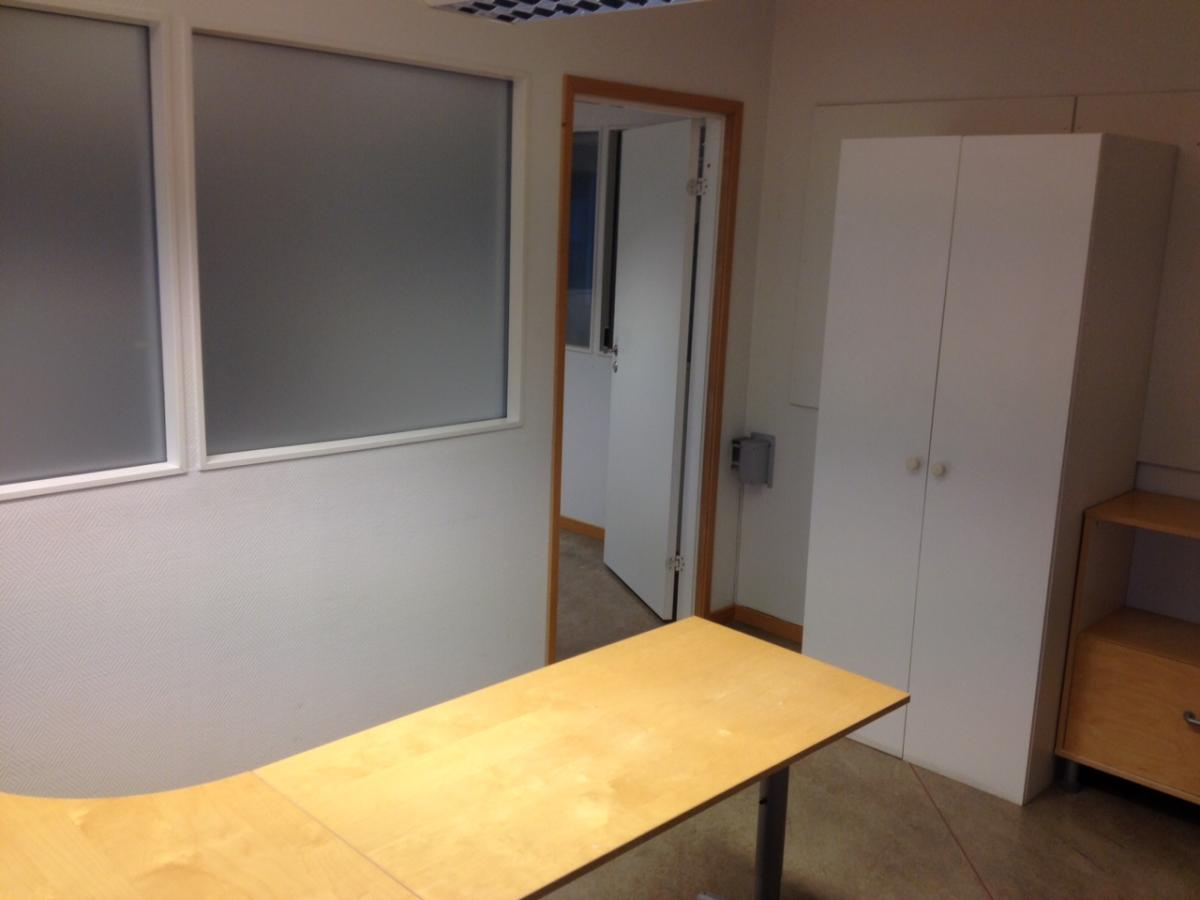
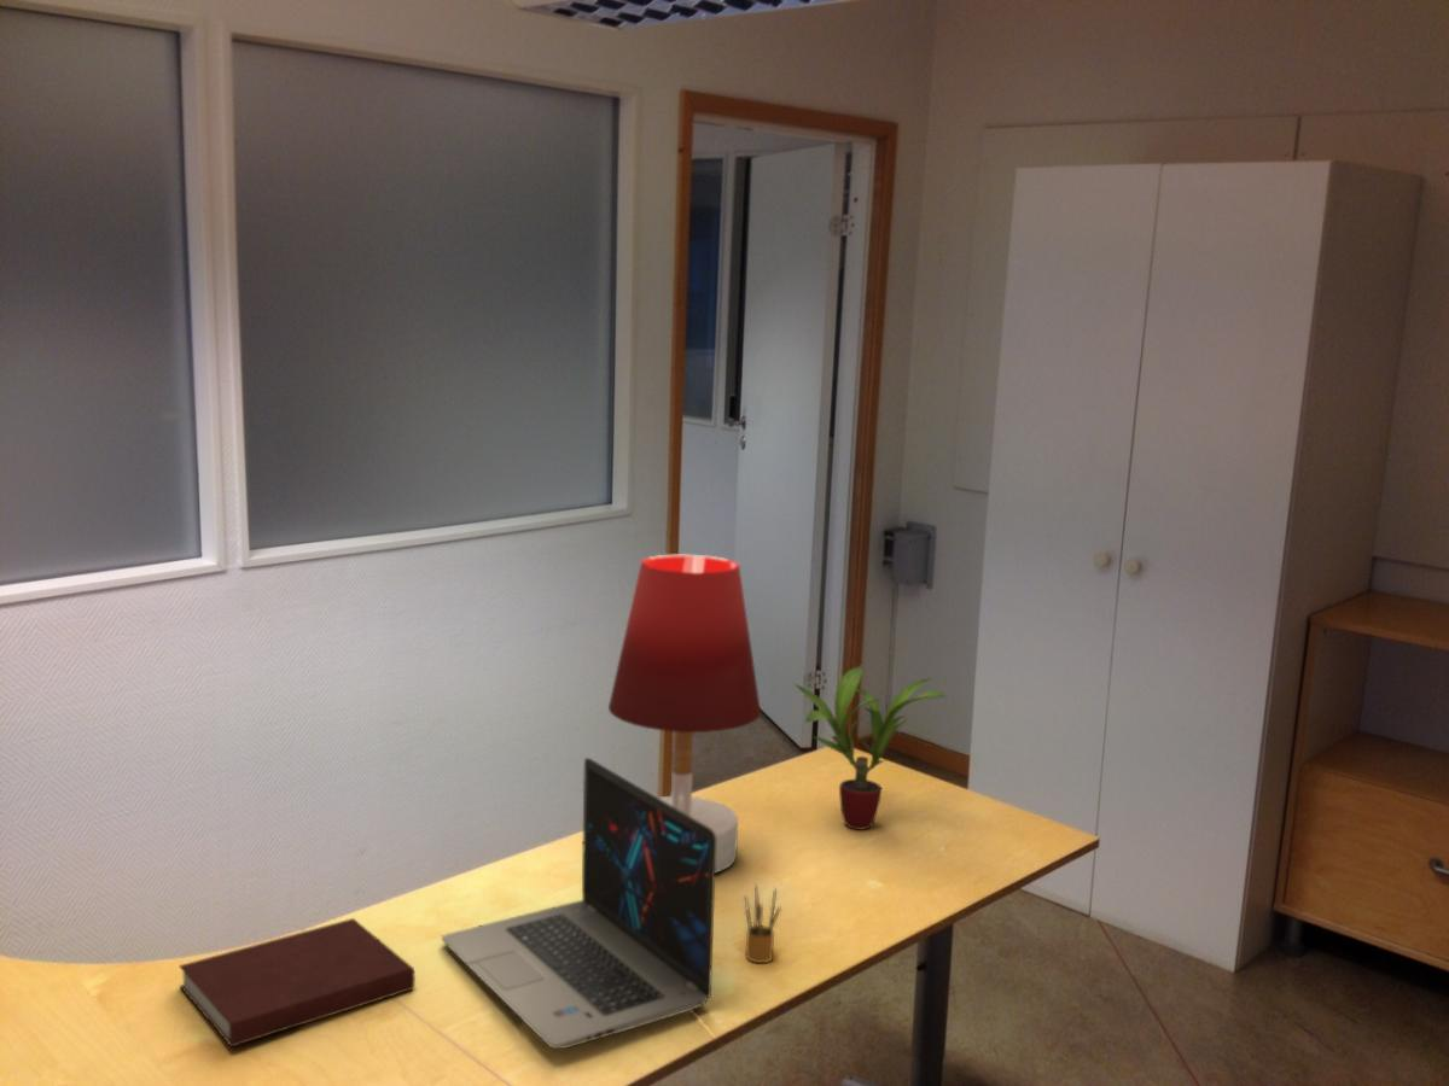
+ potted plant (872, 755)
+ pencil box (762, 926)
+ laptop (582, 892)
+ notebook (297, 977)
+ table lamp (685, 711)
